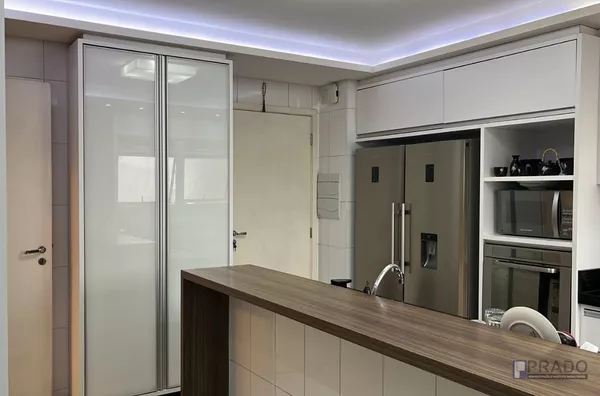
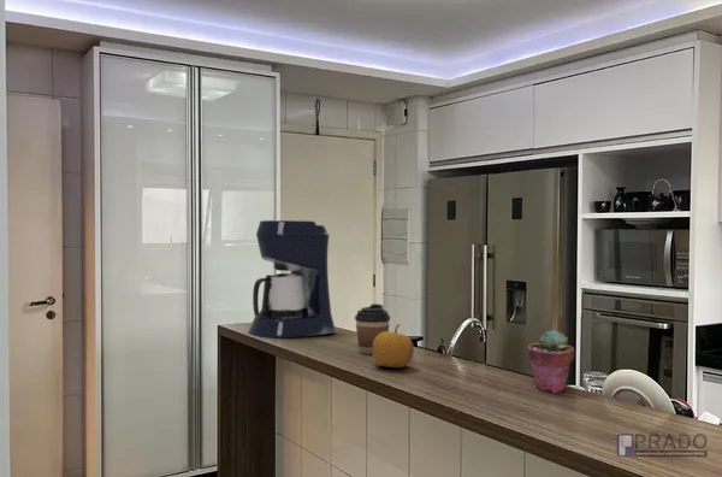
+ coffee cup (372, 328)
+ fruit (392, 344)
+ coffee maker (292, 276)
+ potted succulent (550, 359)
